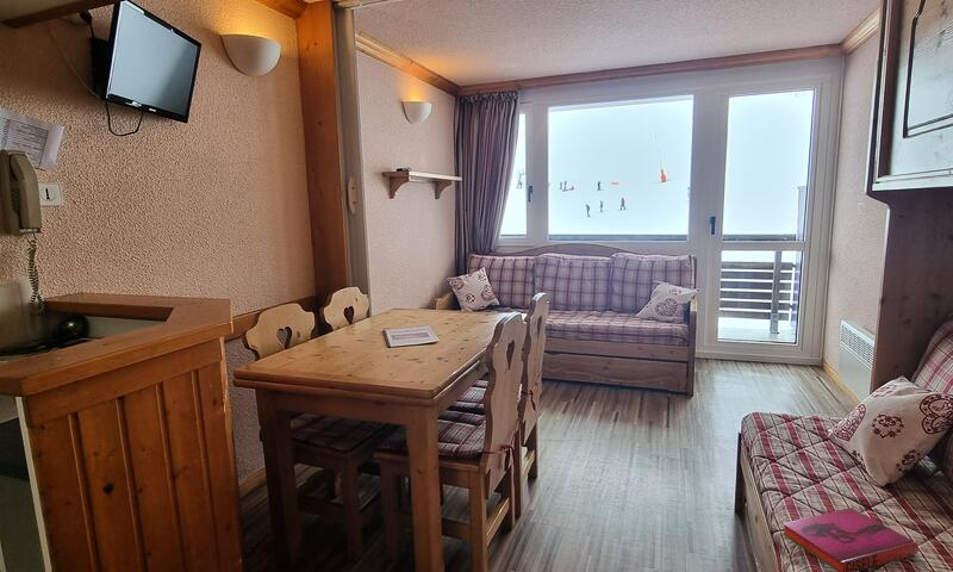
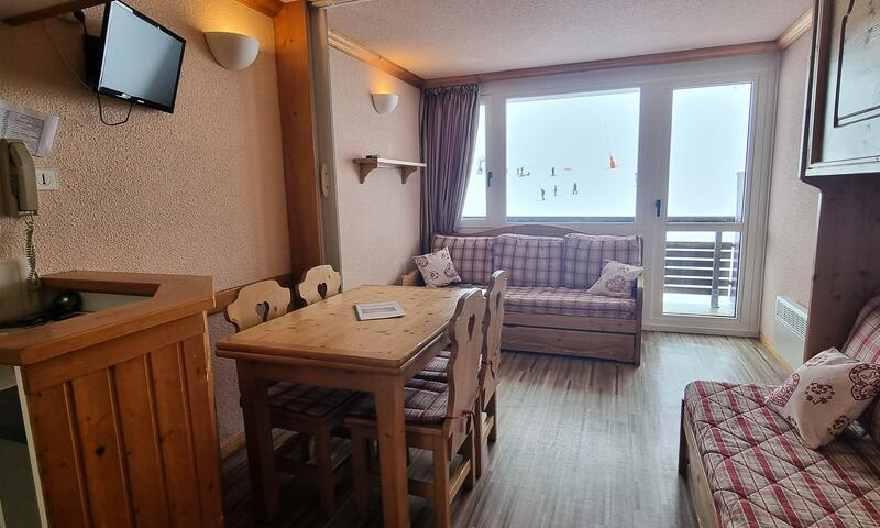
- hardback book (847, 539)
